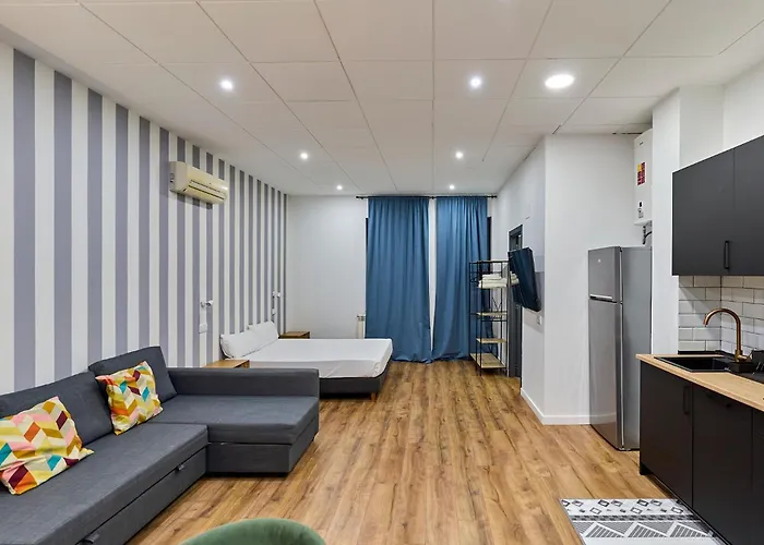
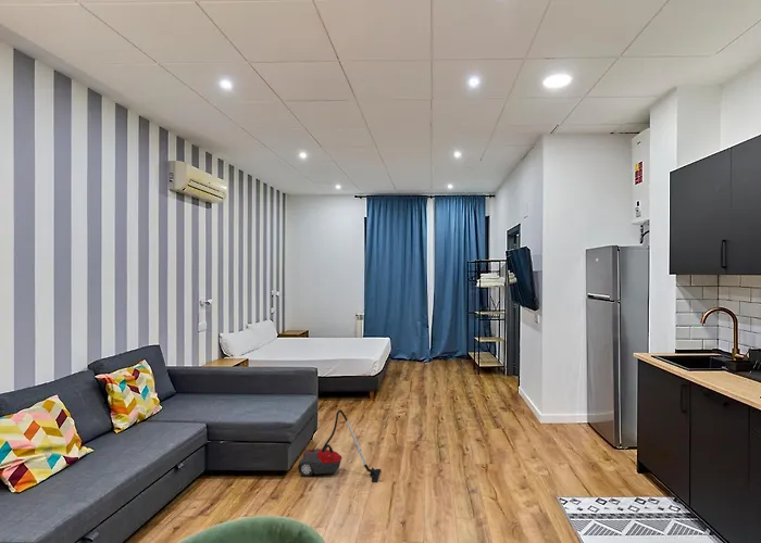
+ vacuum cleaner (332, 437)
